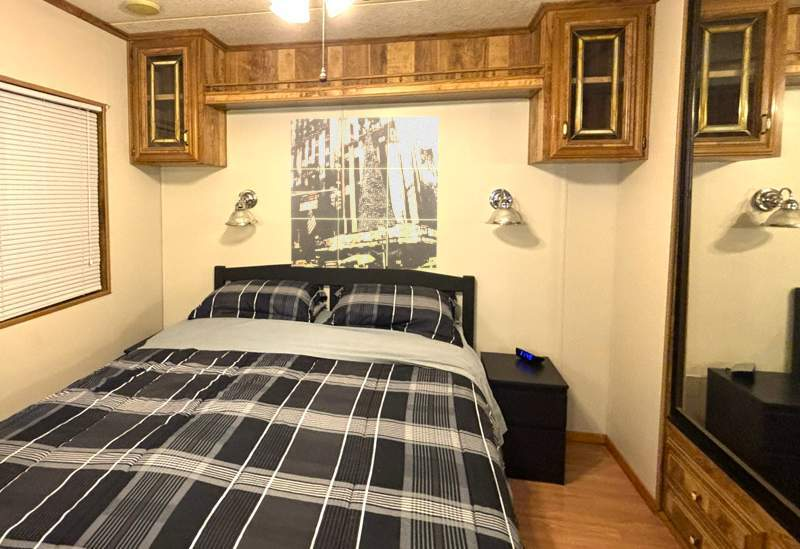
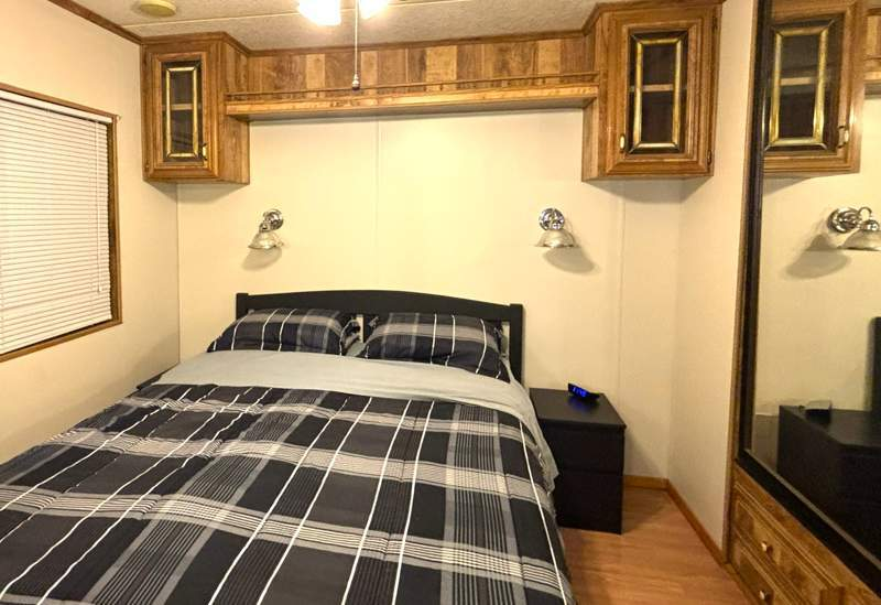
- wall art (362, 193)
